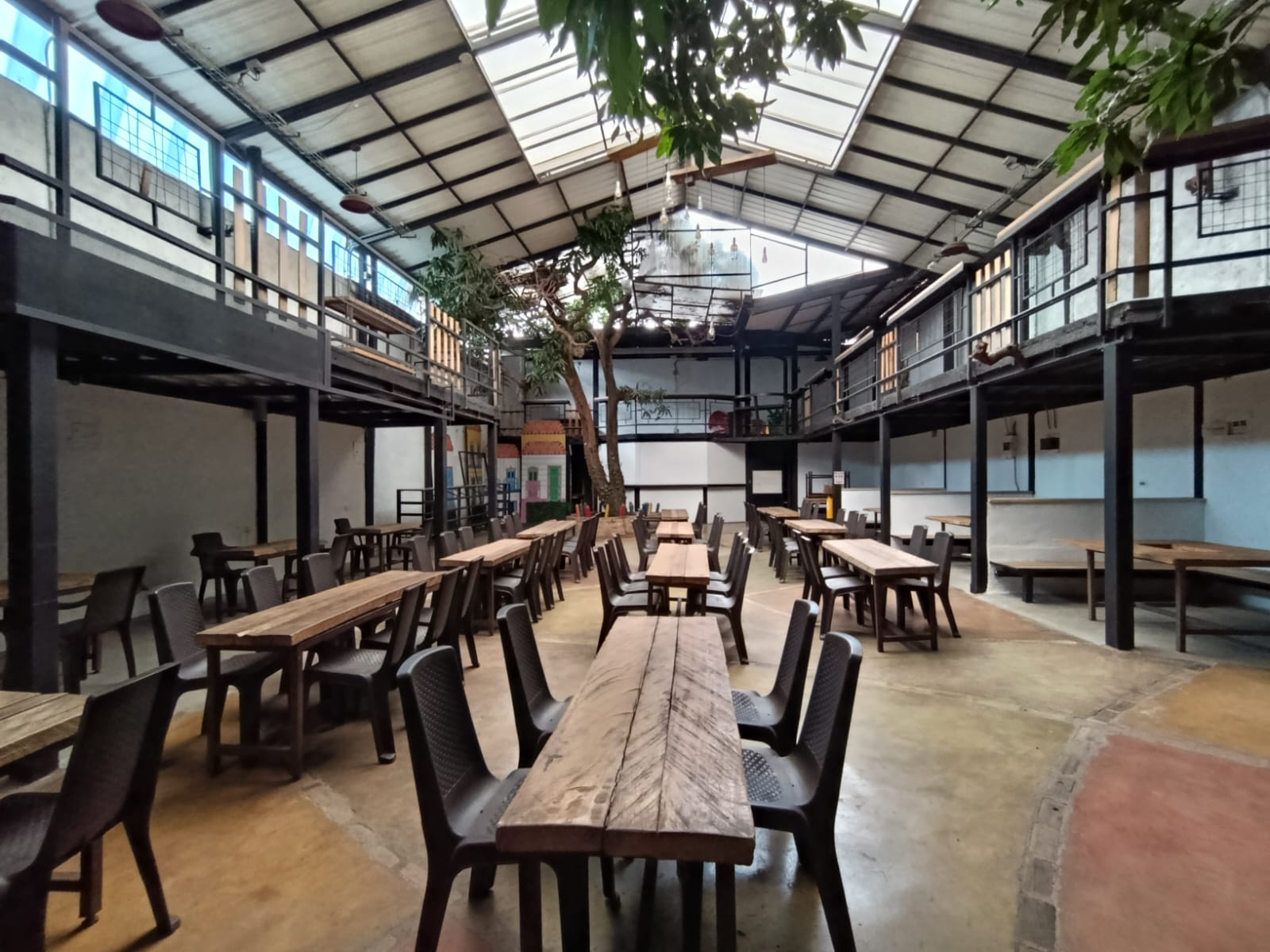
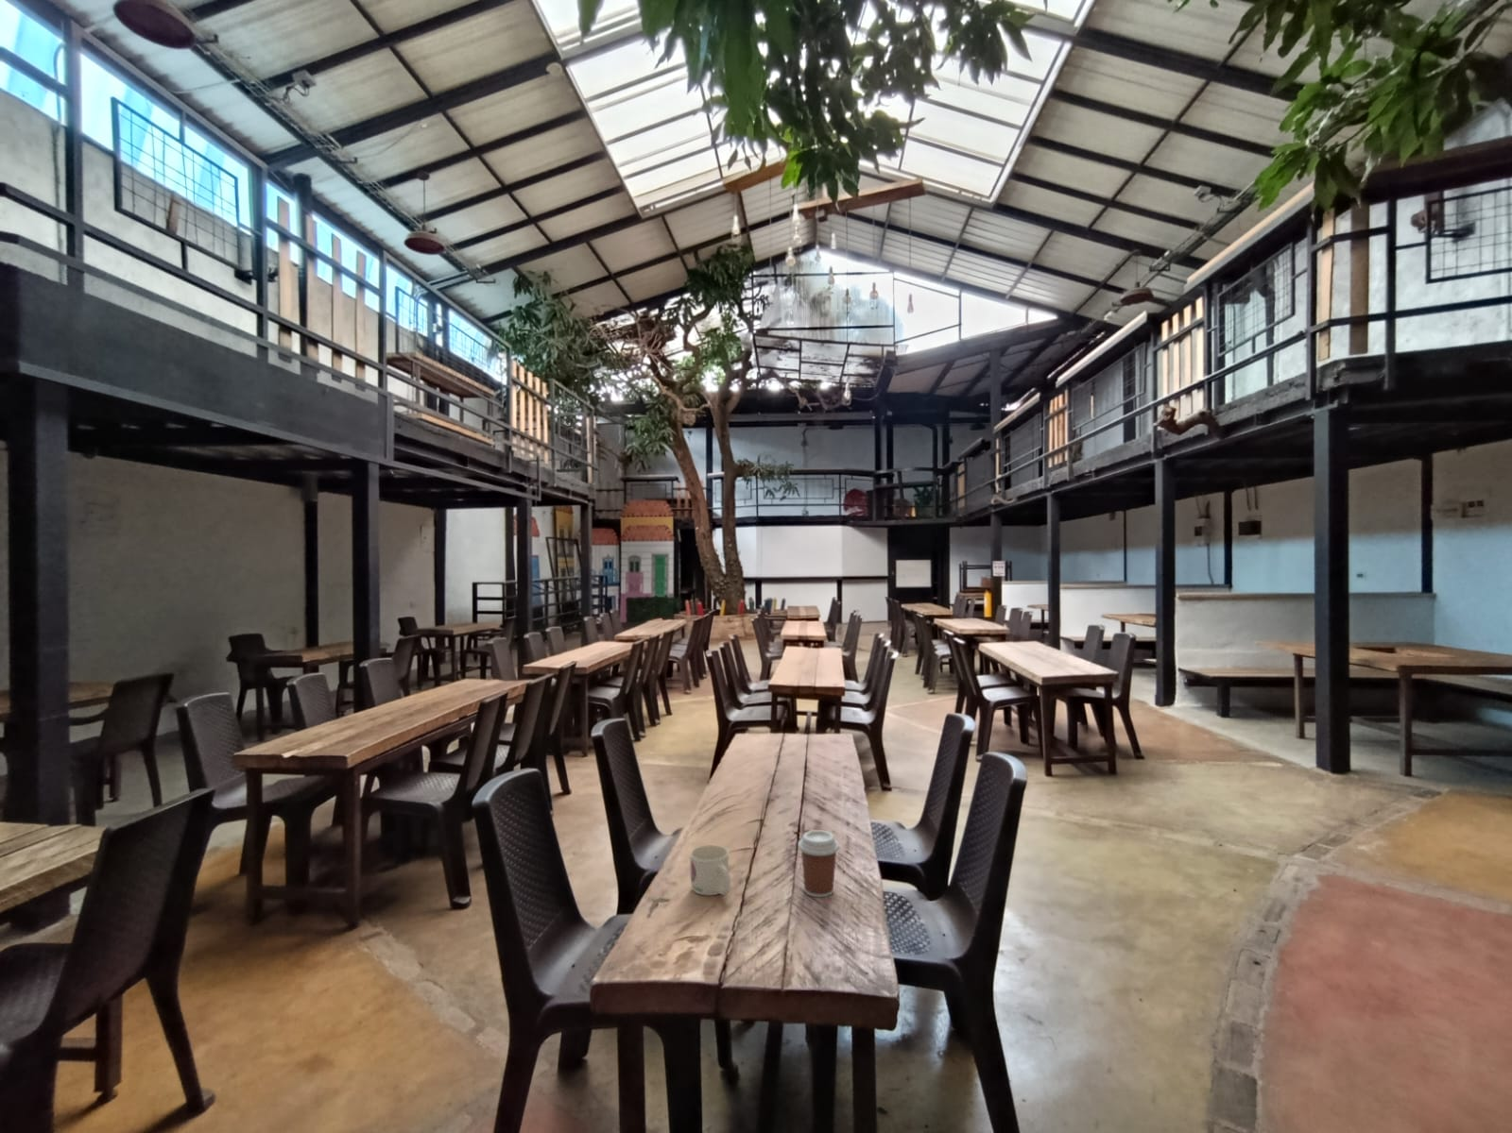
+ coffee cup (818, 863)
+ mug (713, 872)
